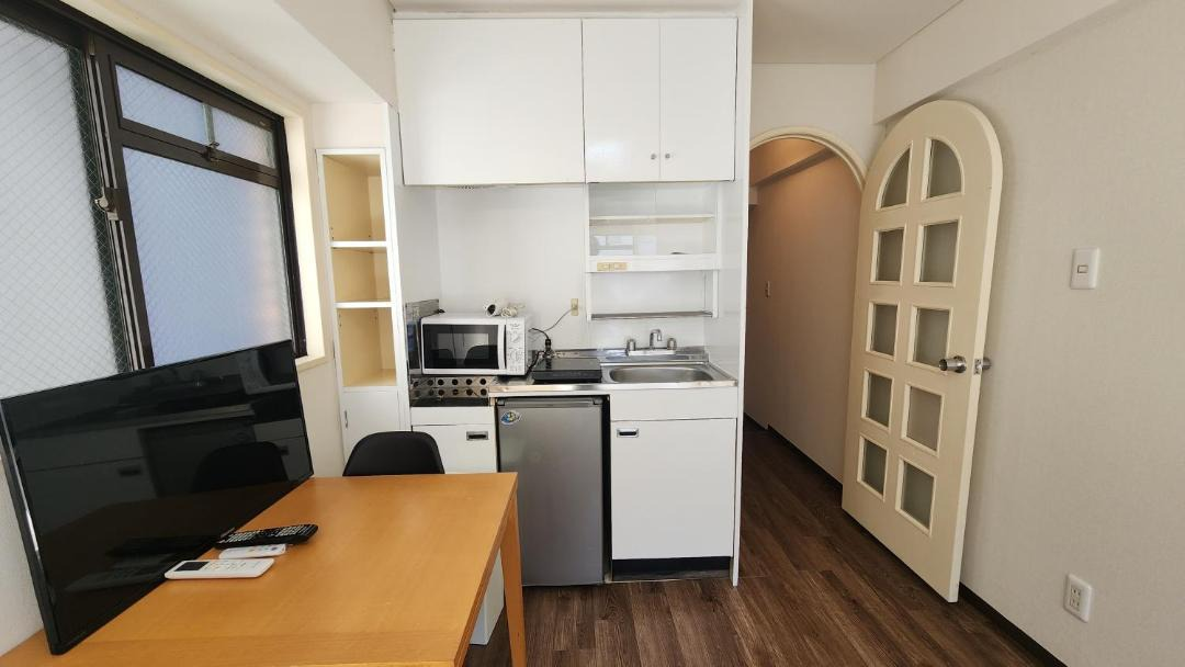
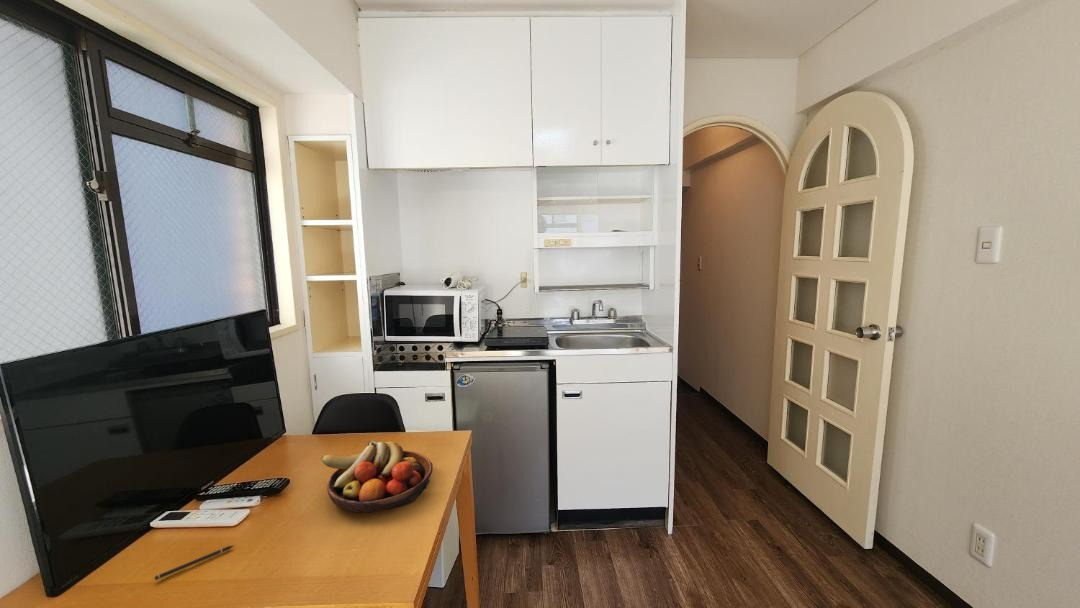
+ fruit bowl (380, 469)
+ pen (197, 560)
